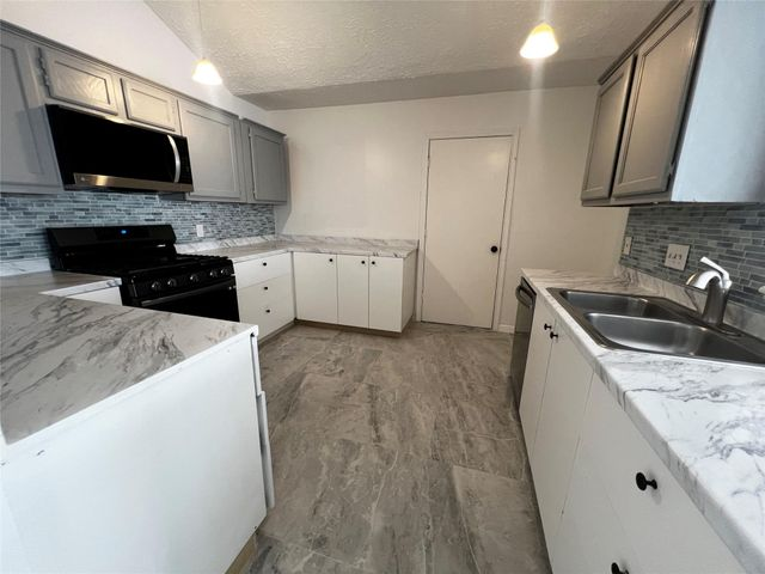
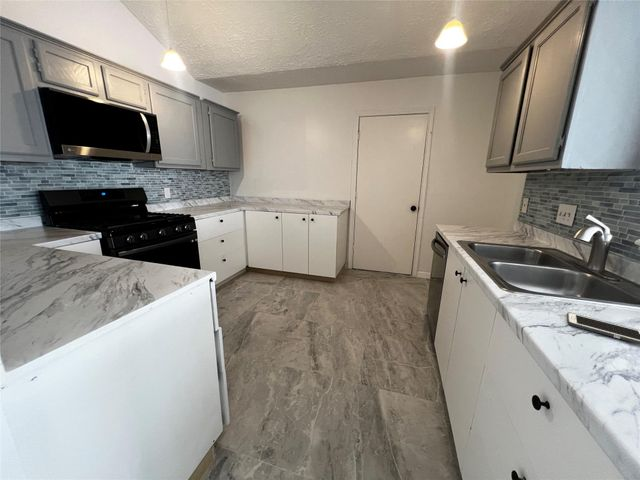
+ cell phone (605, 328)
